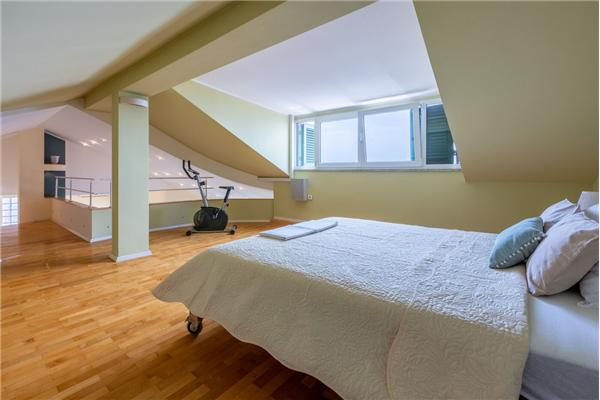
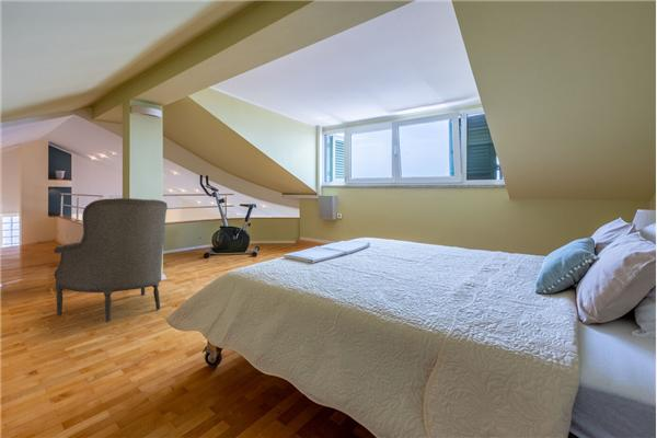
+ armchair (120, 255)
